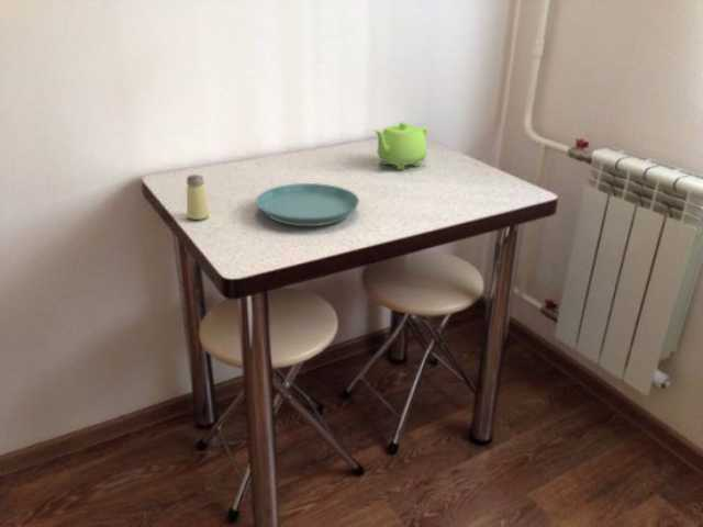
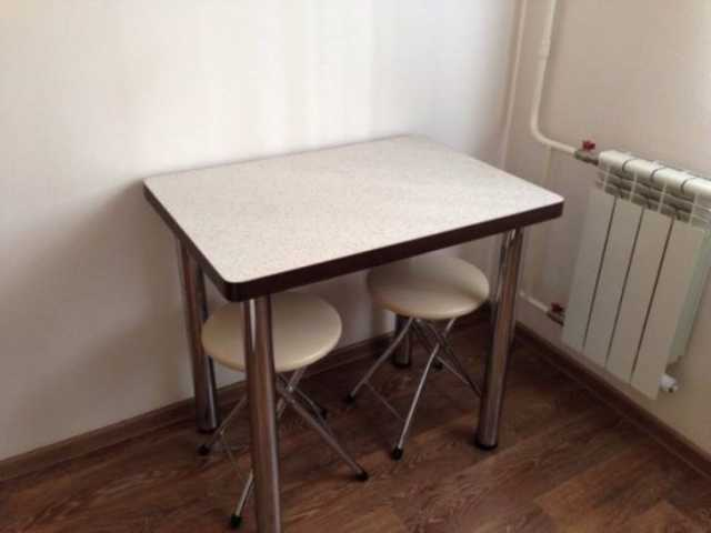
- saucer (308, 205)
- teapot (400, 144)
- saltshaker (196, 195)
